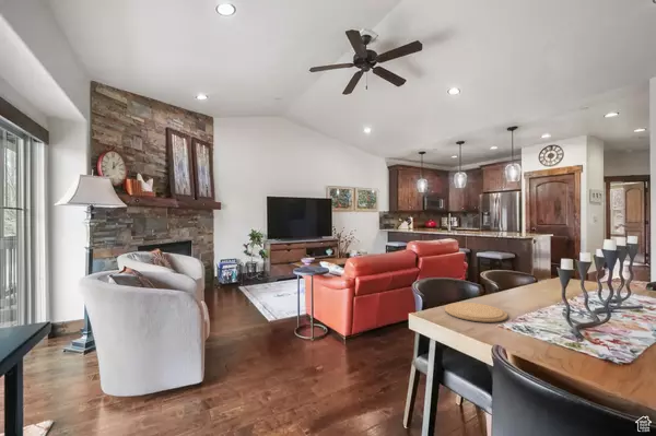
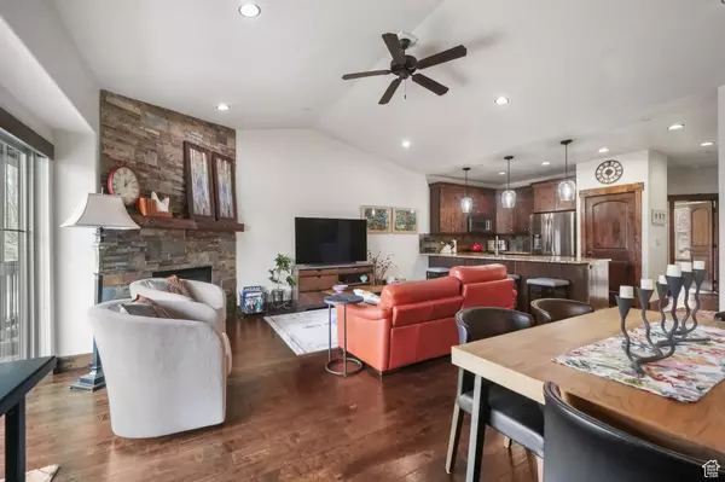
- plate (475, 310)
